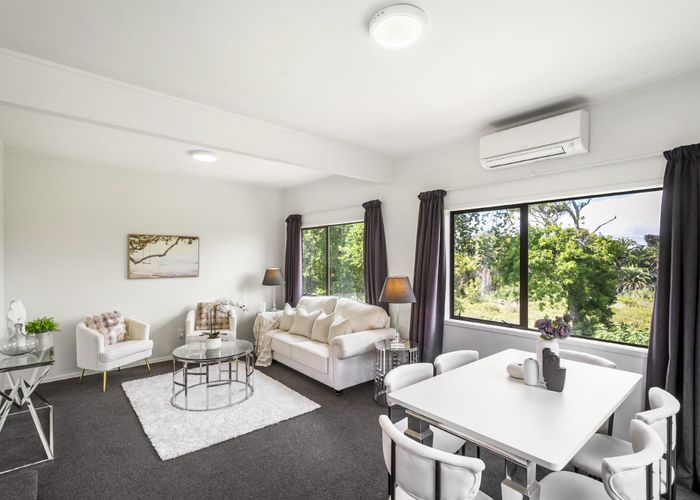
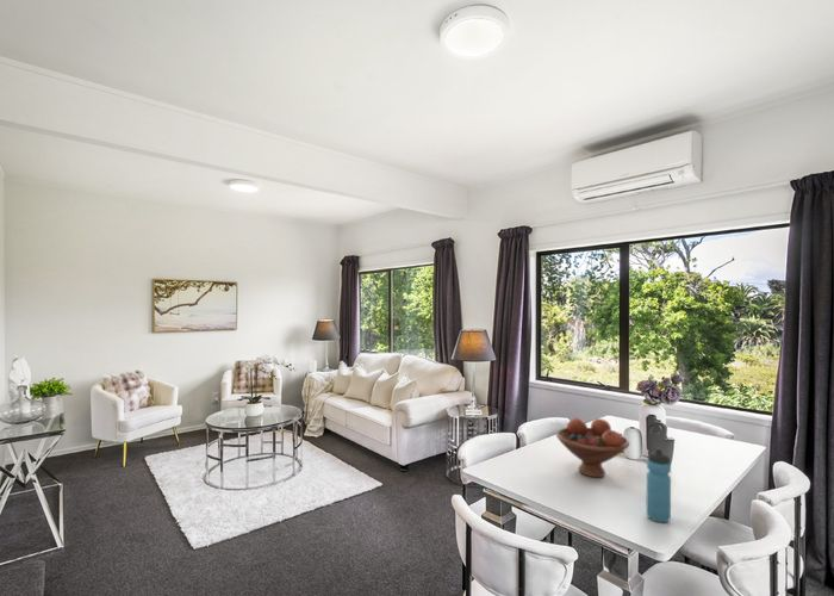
+ fruit bowl (591, 447)
+ water bottle (658, 483)
